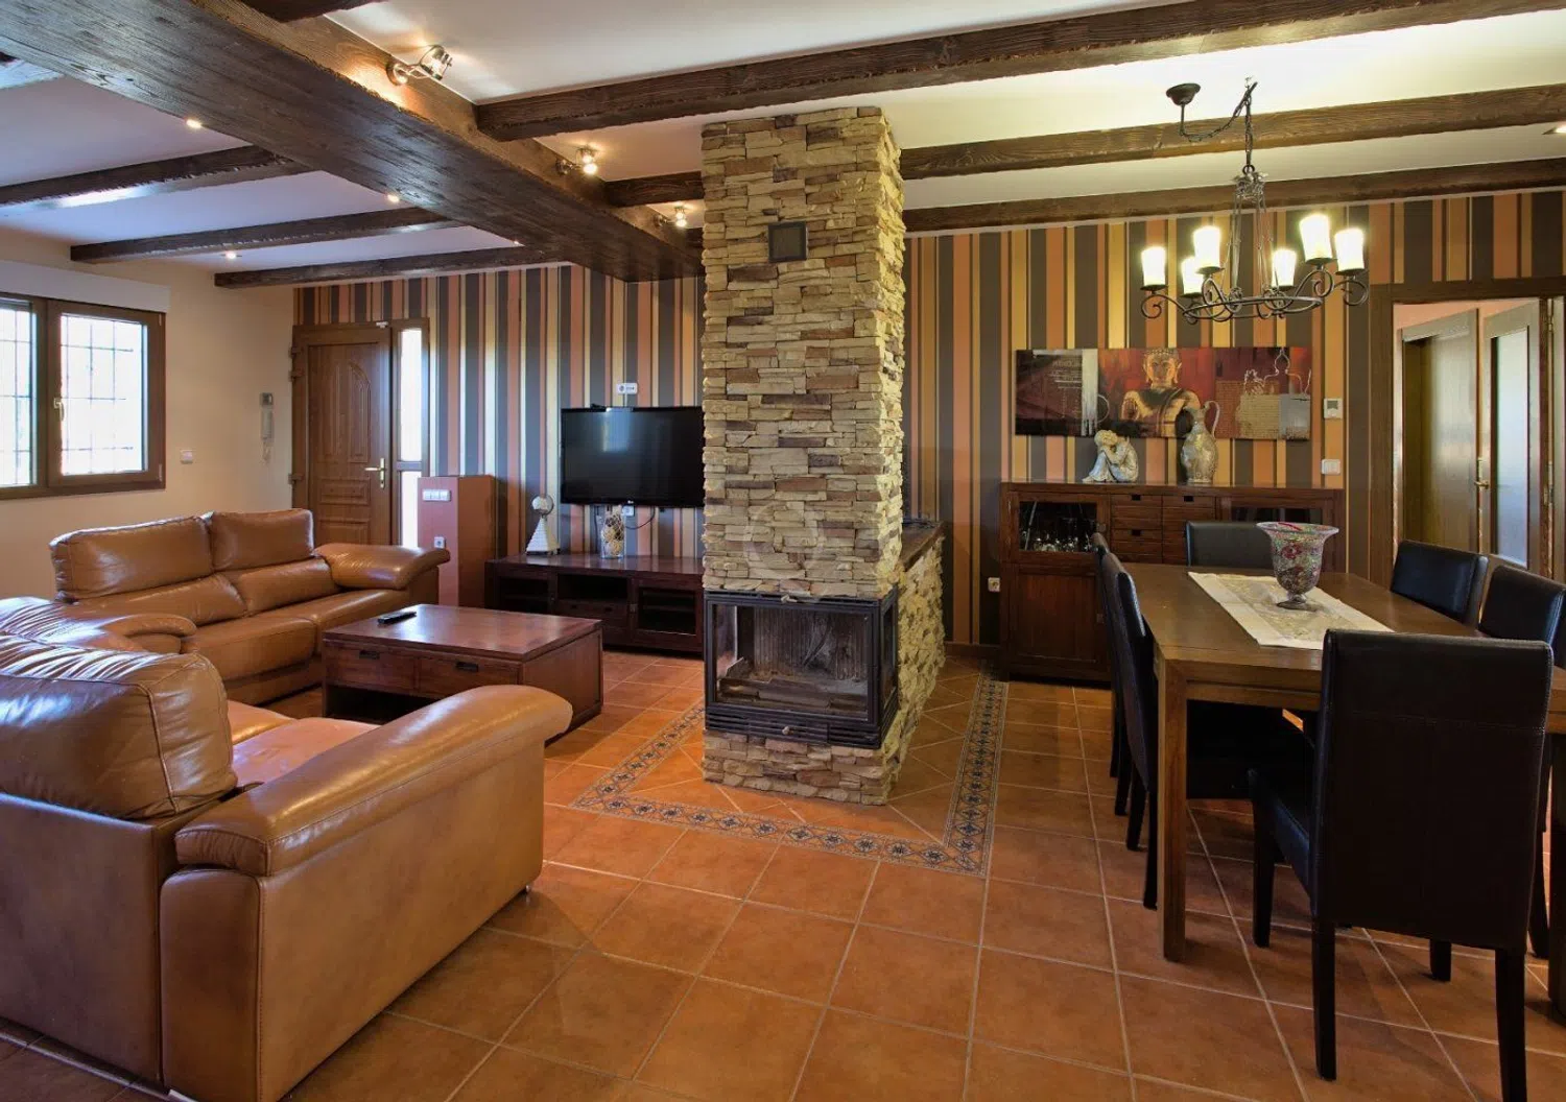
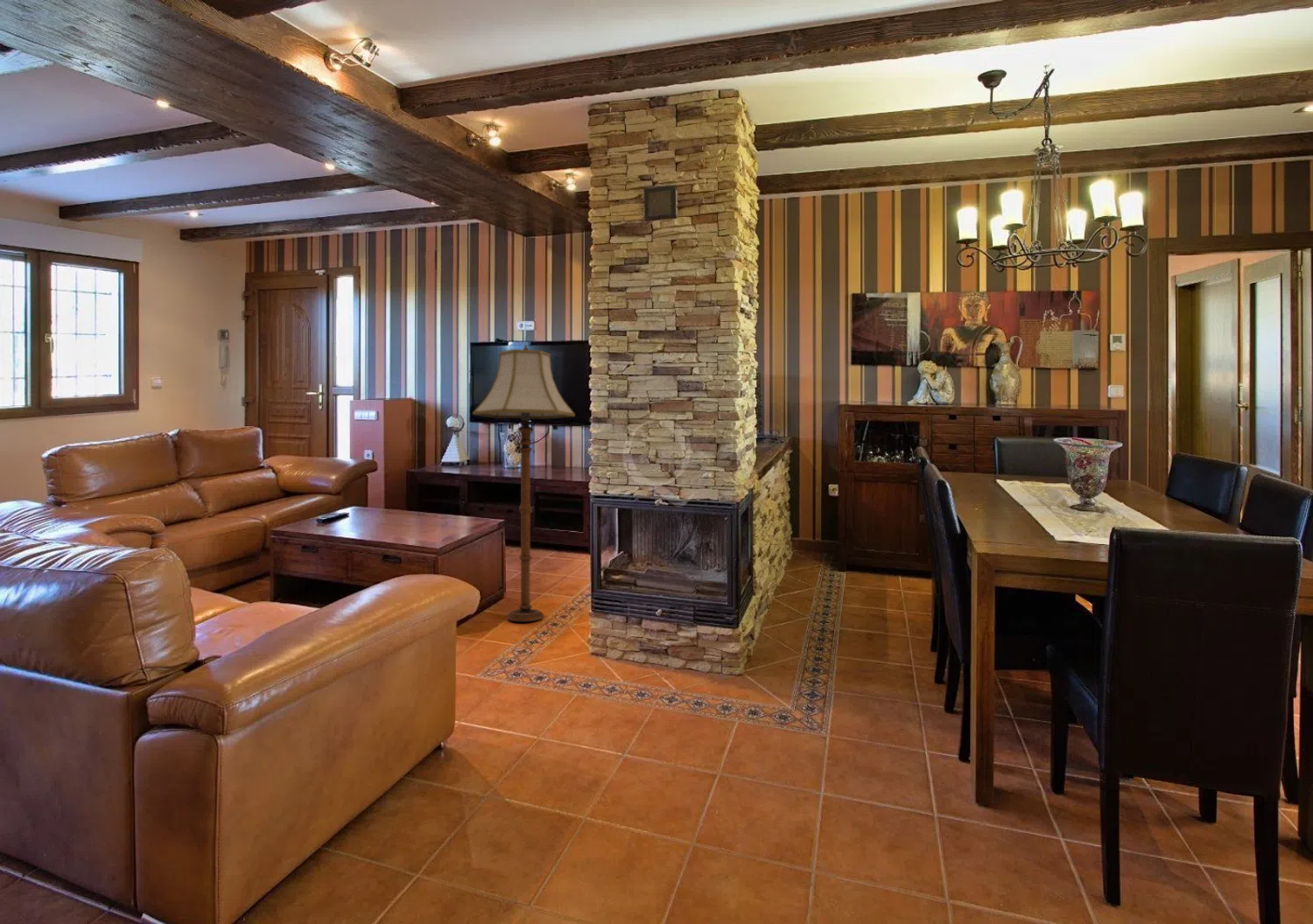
+ floor lamp (524, 480)
